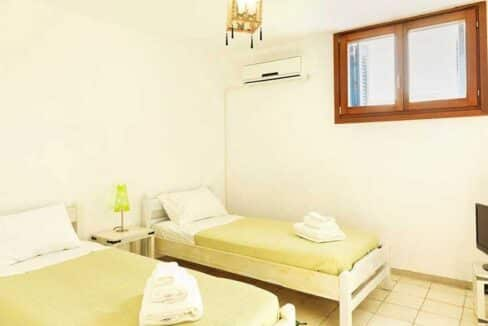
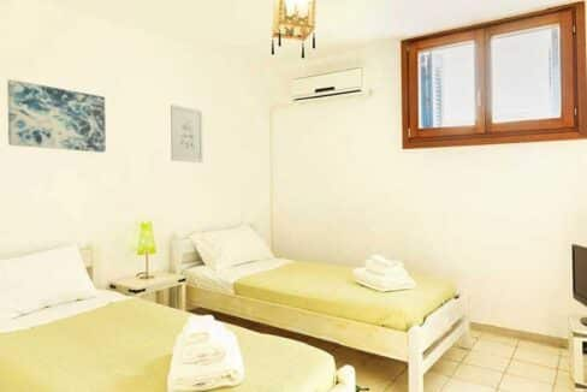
+ wall art (186, 135)
+ wall art (60, 119)
